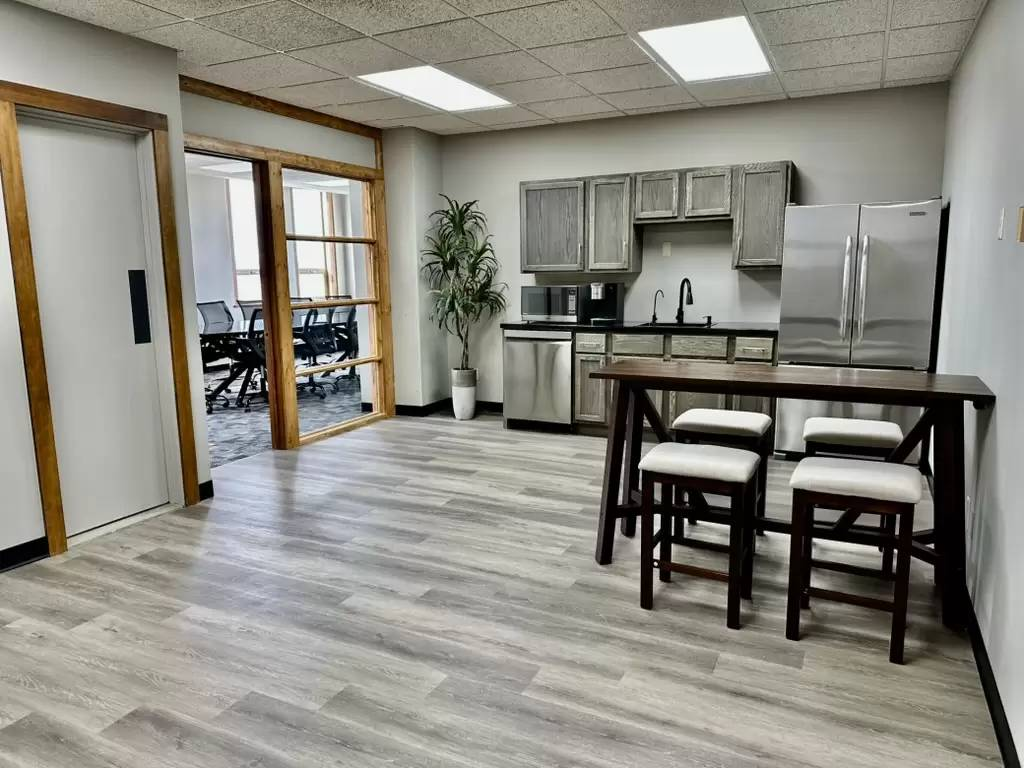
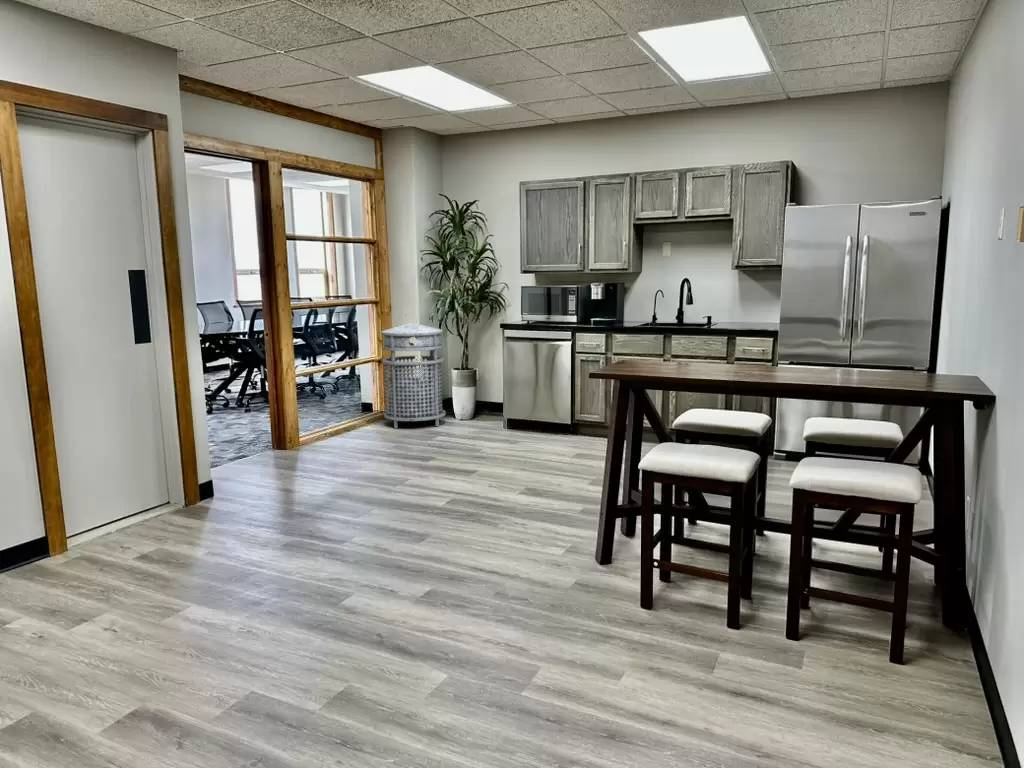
+ trash can (413, 373)
